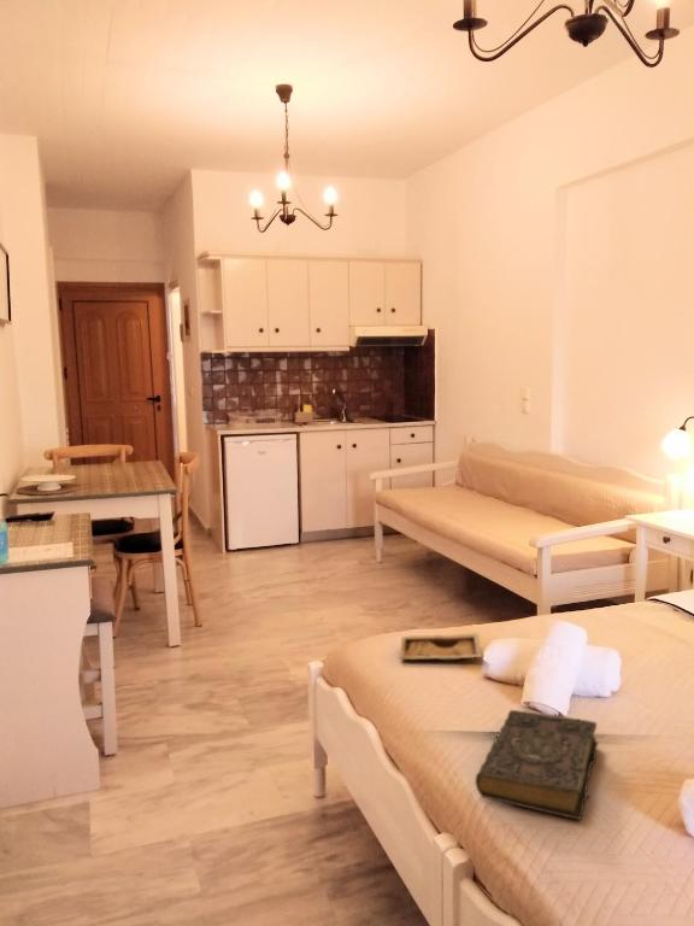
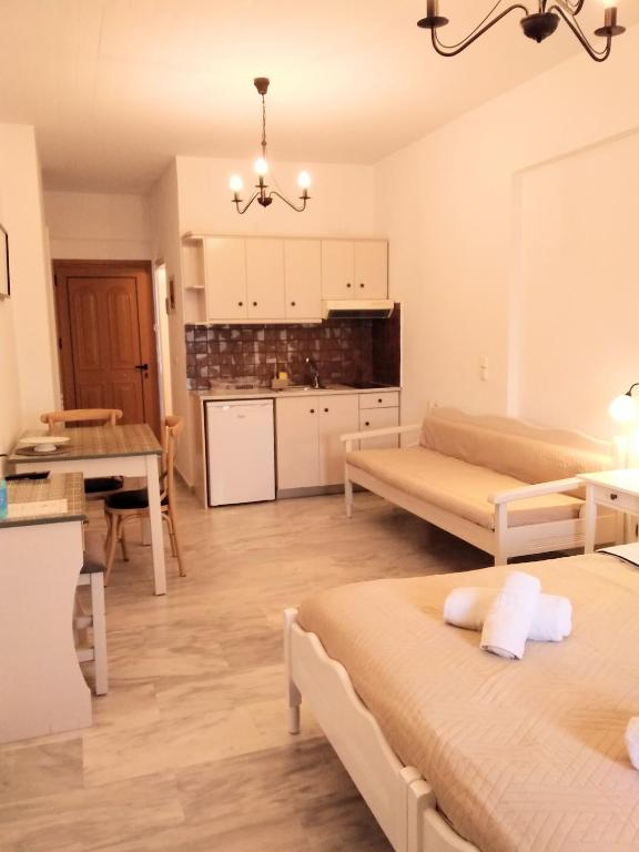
- tray (440, 647)
- book (541, 757)
